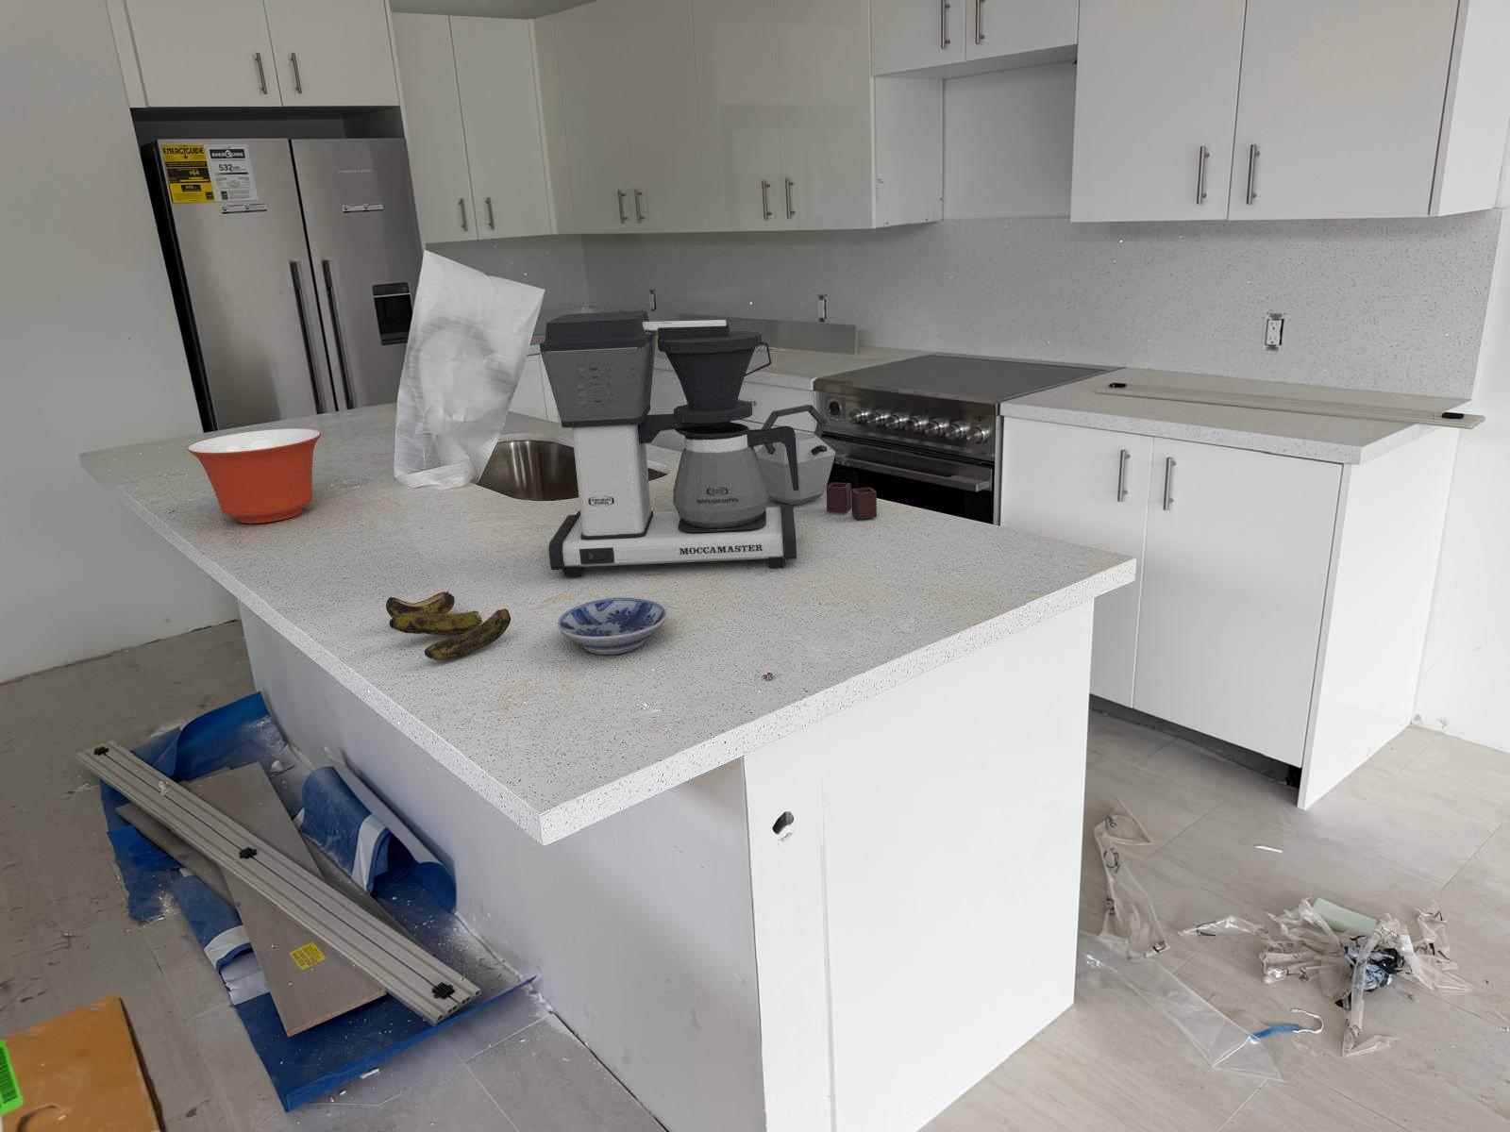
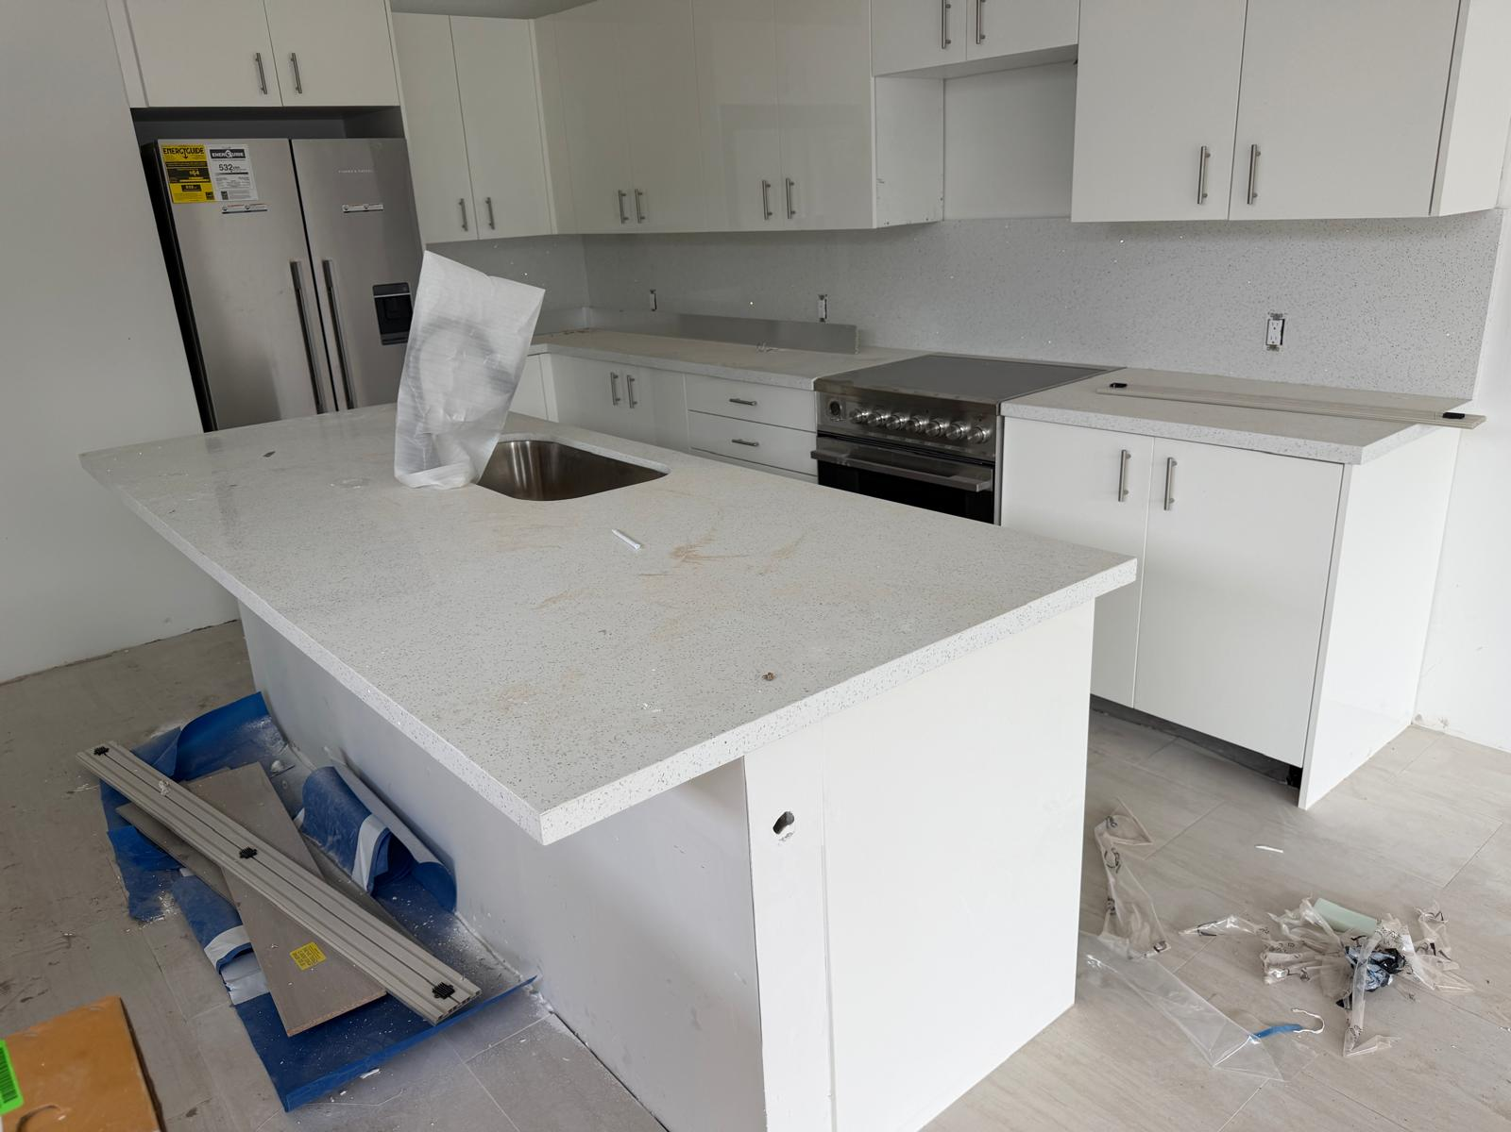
- mixing bowl (263, 477)
- kettle (819, 459)
- coffee maker (678, 432)
- banana (438, 622)
- bowl (612, 628)
